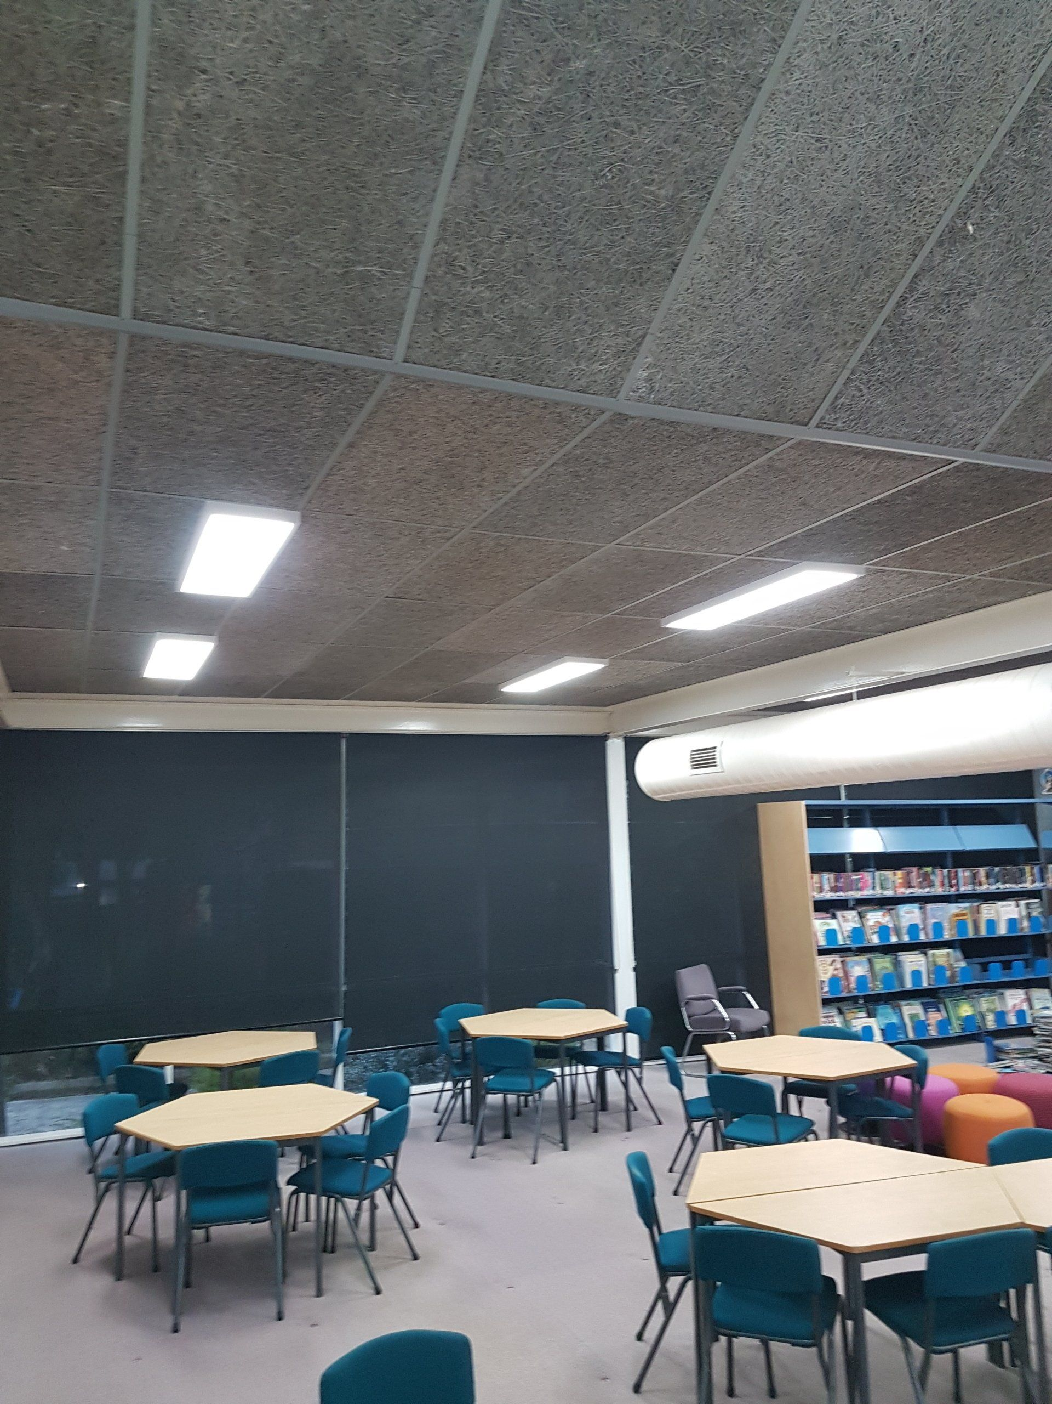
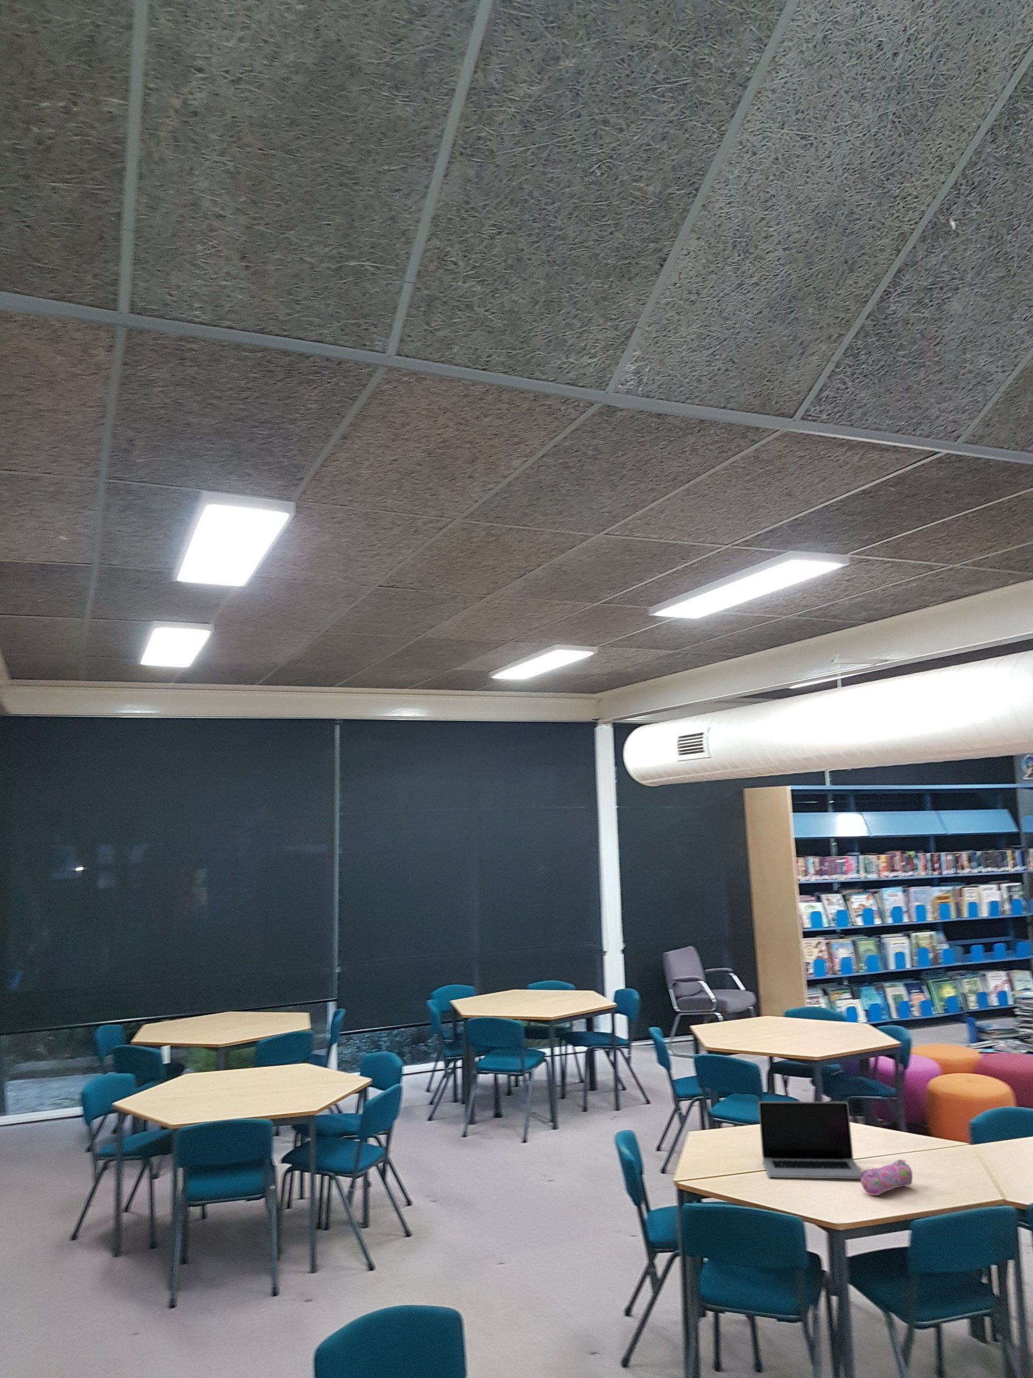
+ laptop (809, 1139)
+ pencil case (888, 1176)
